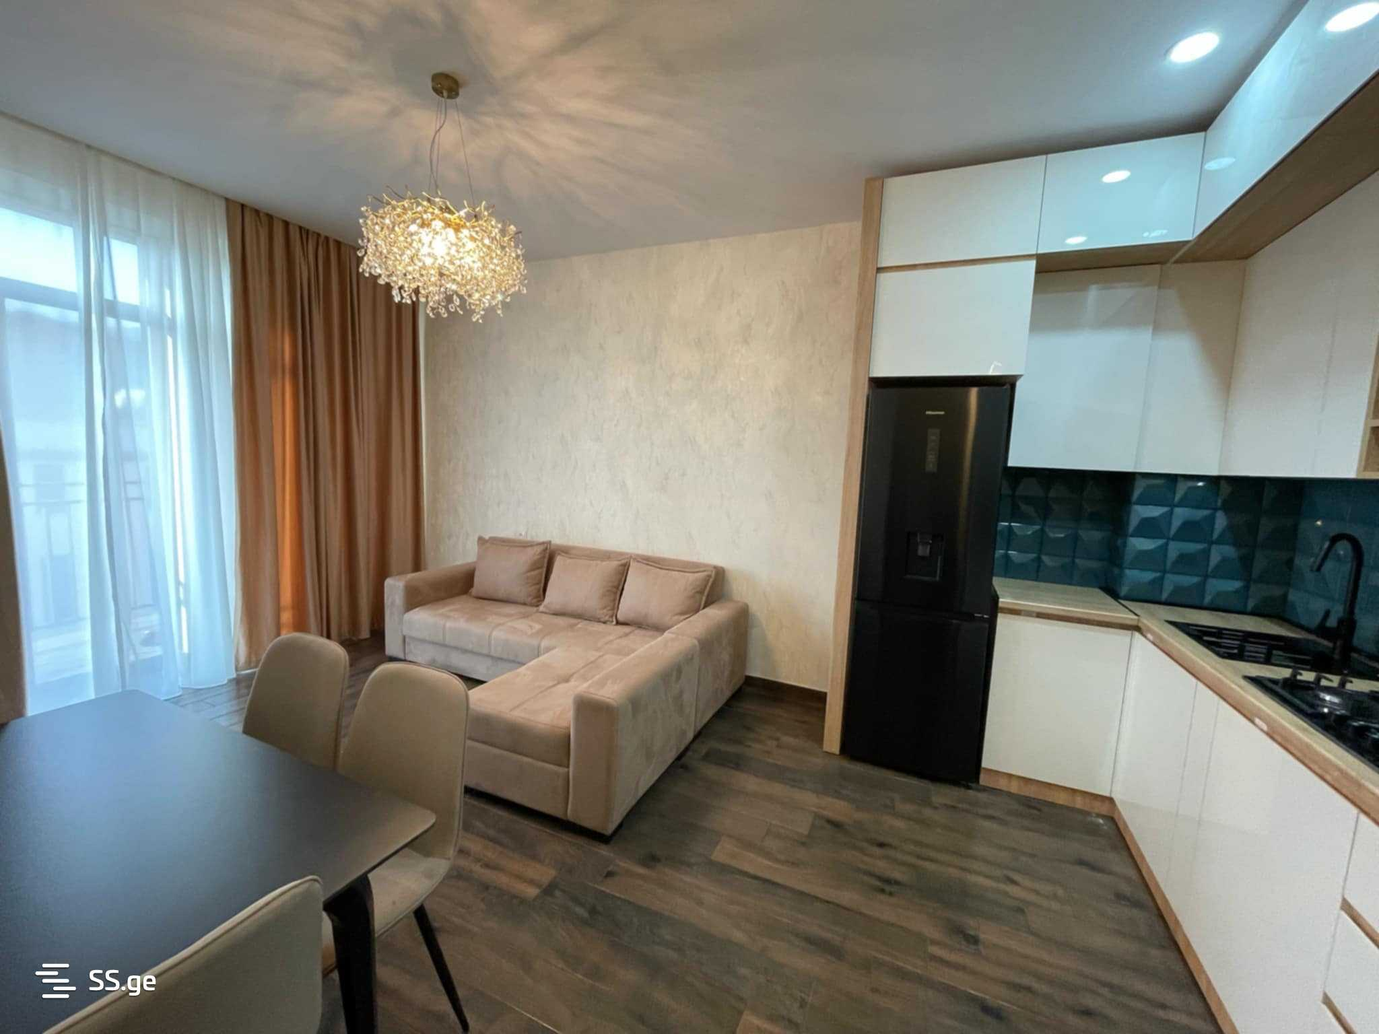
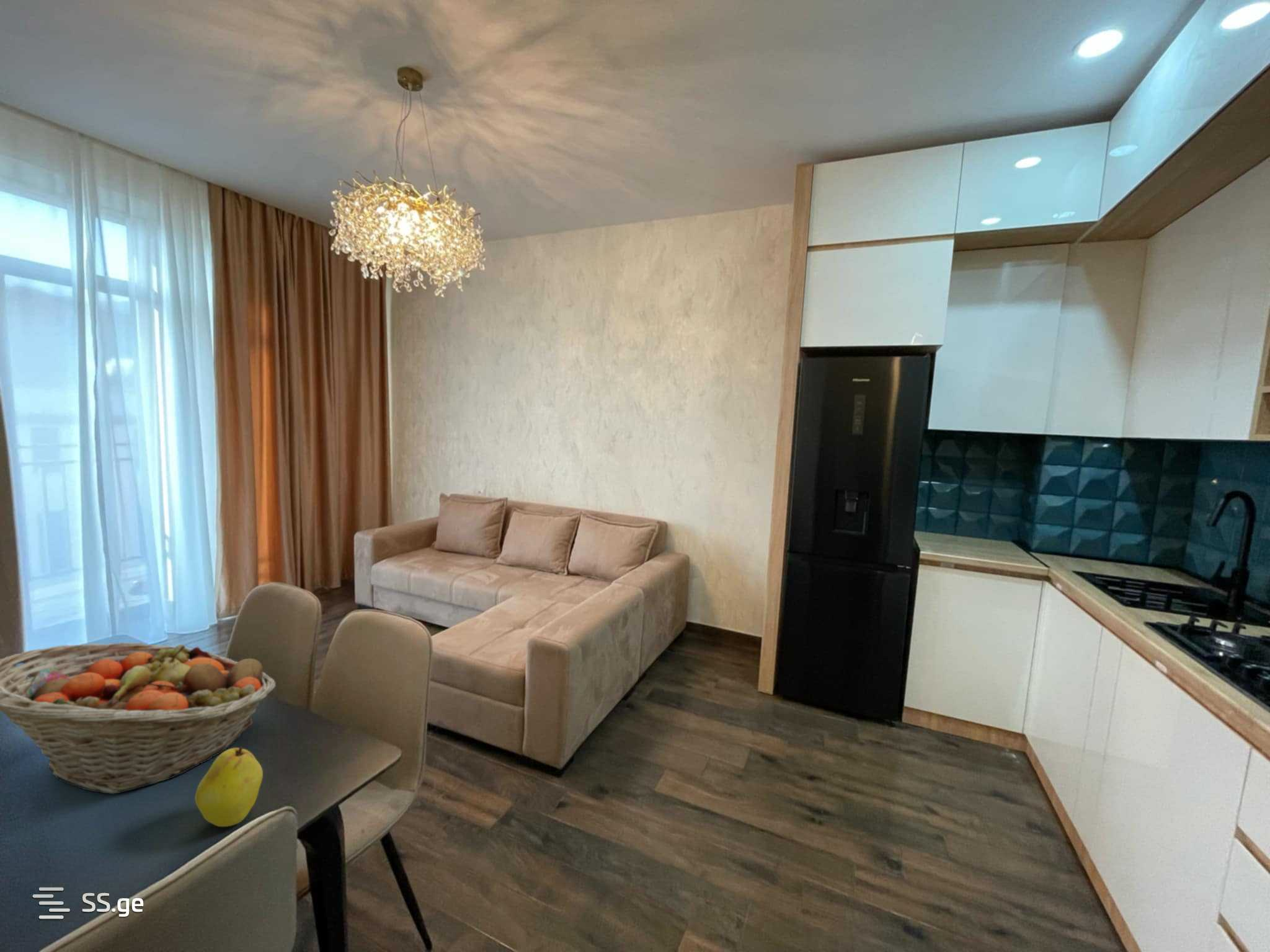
+ fruit basket (143, 695)
+ fruit (231, 784)
